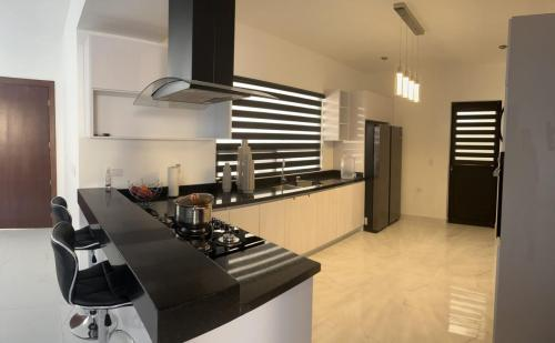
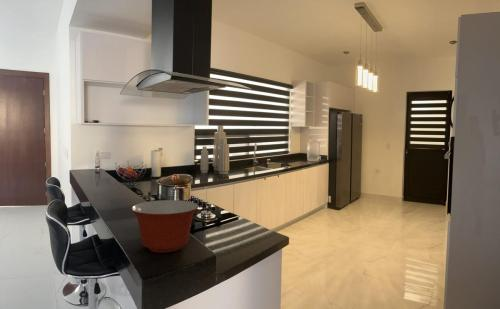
+ mixing bowl (165, 226)
